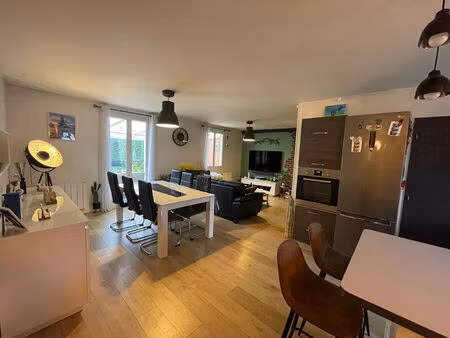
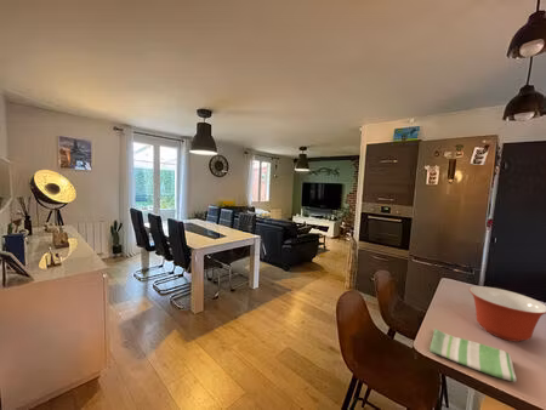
+ dish towel (468, 352)
+ mixing bowl (504, 314)
